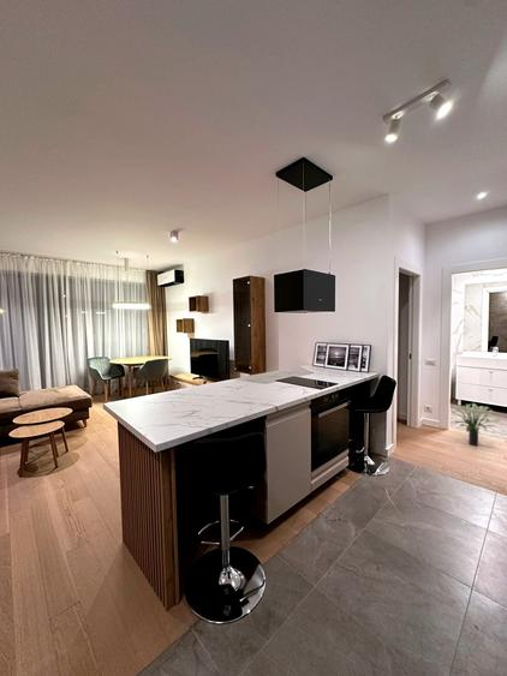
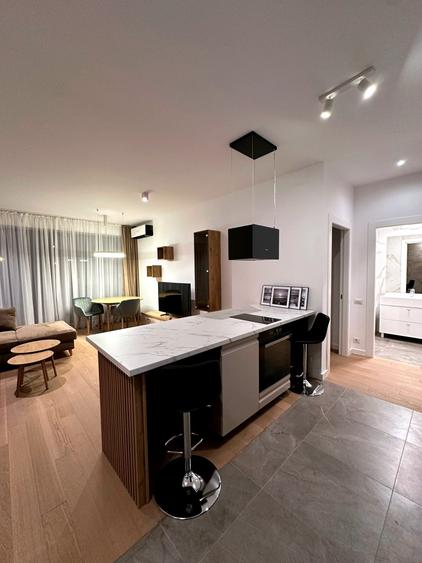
- potted plant (475, 424)
